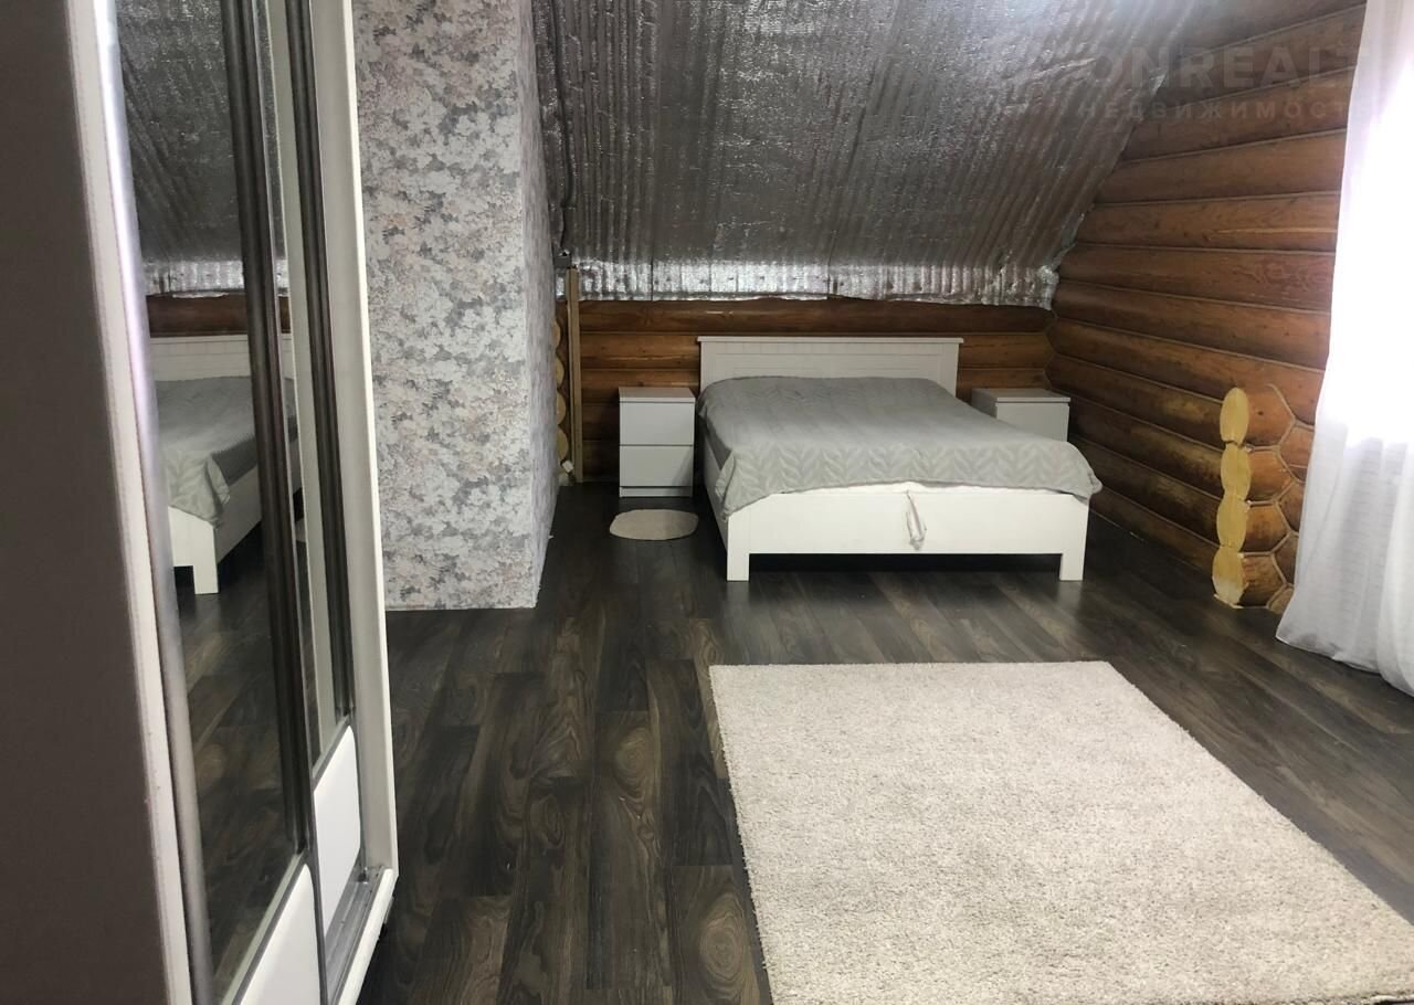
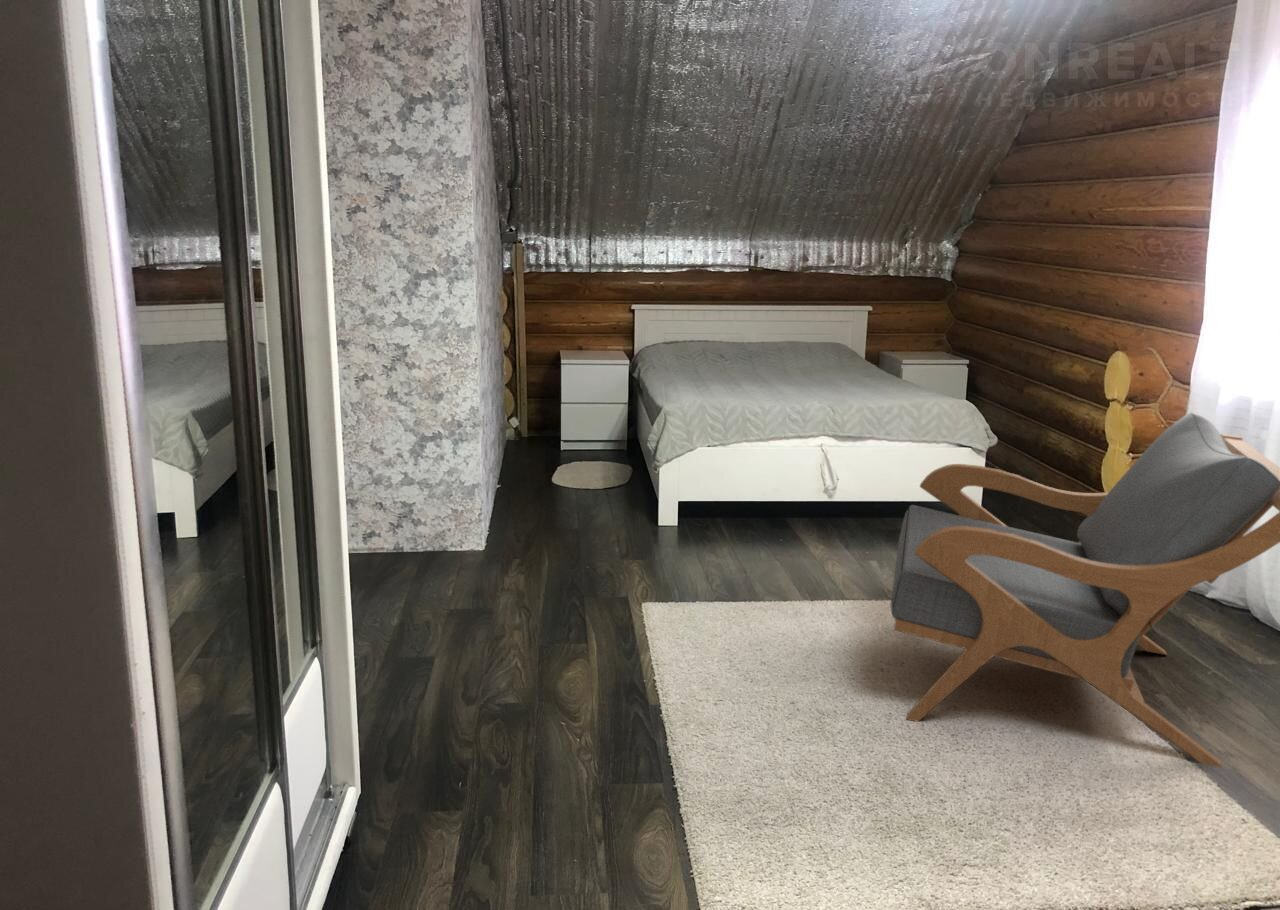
+ armchair (1069, 557)
